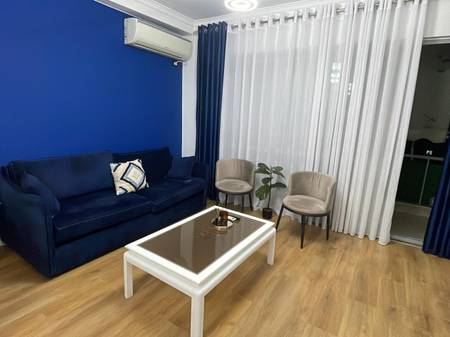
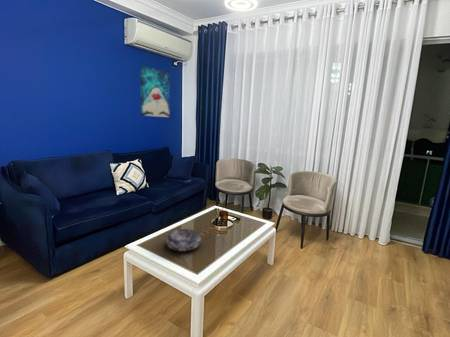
+ decorative bowl (183, 239)
+ wall art (155, 93)
